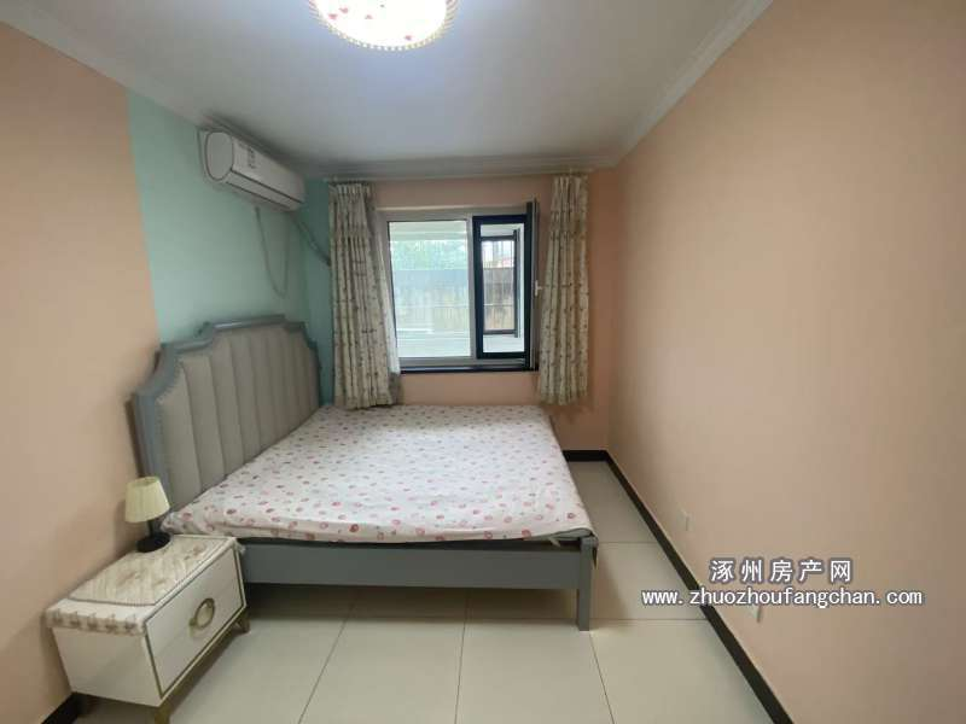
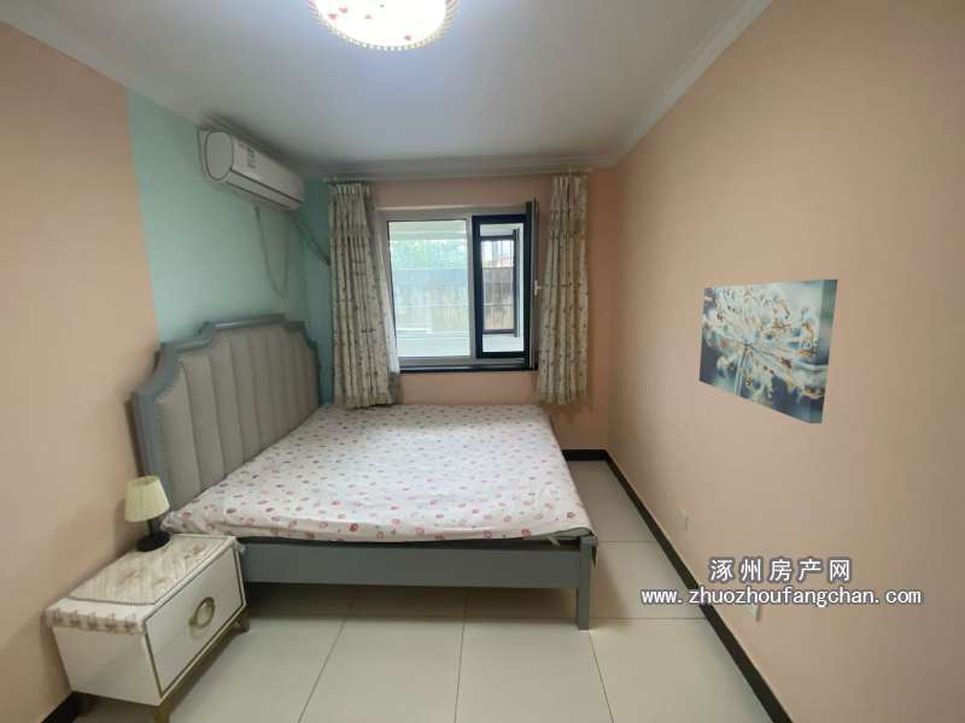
+ wall art (751, 342)
